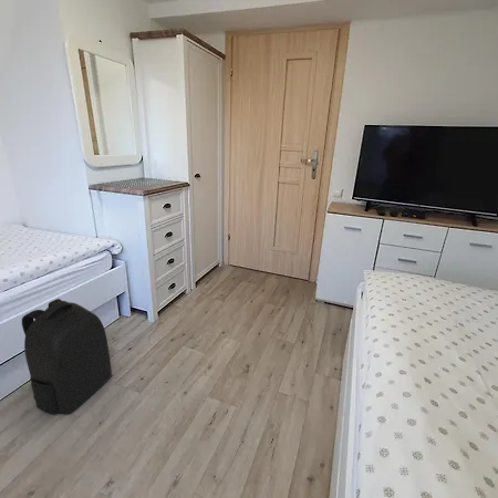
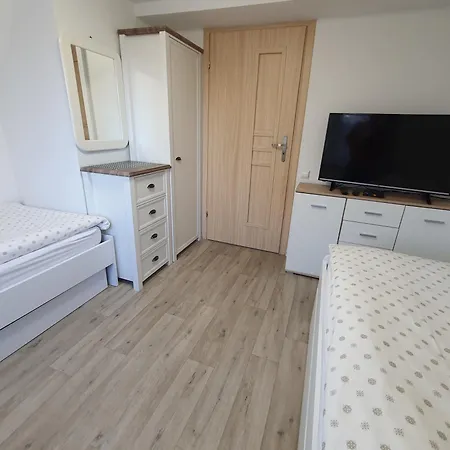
- backpack (62, 346)
